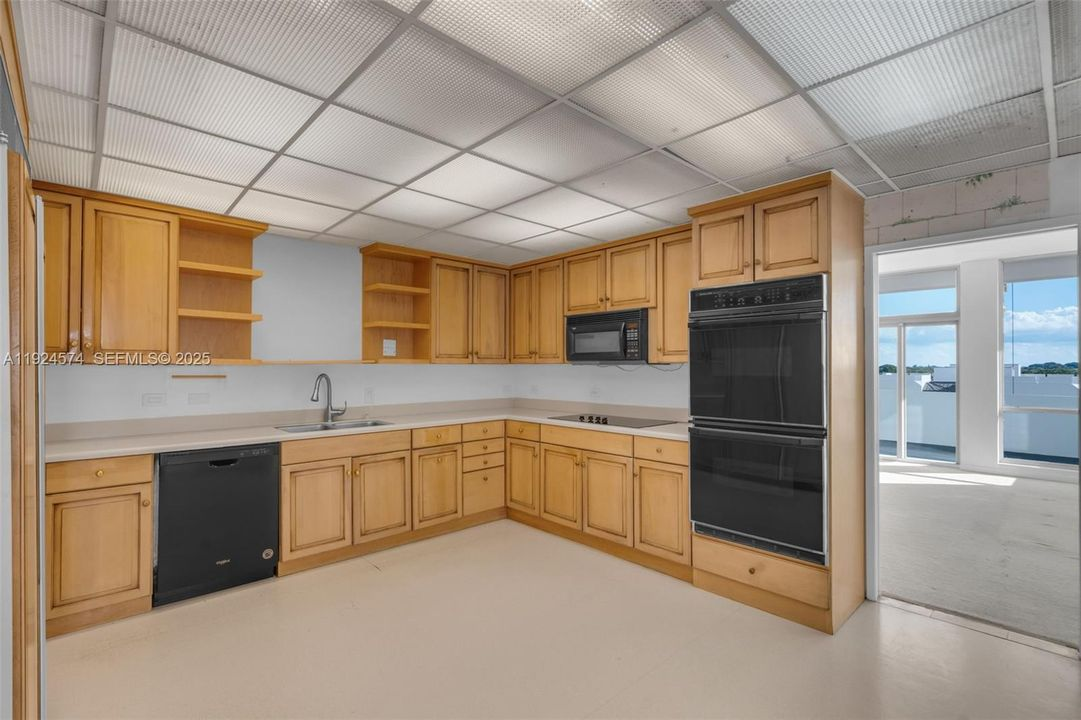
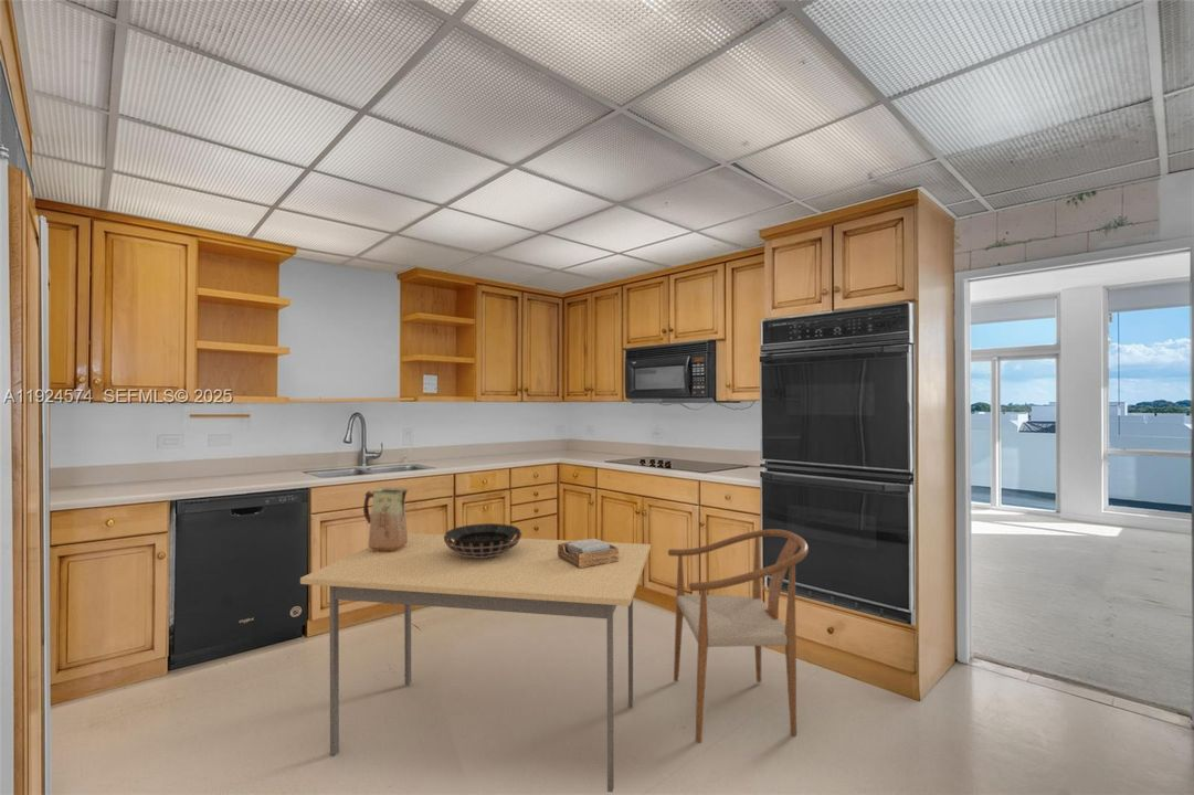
+ dining table (500, 611)
+ chair (739, 621)
+ vase (385, 518)
+ napkin holder (588, 550)
+ decorative bowl (483, 542)
